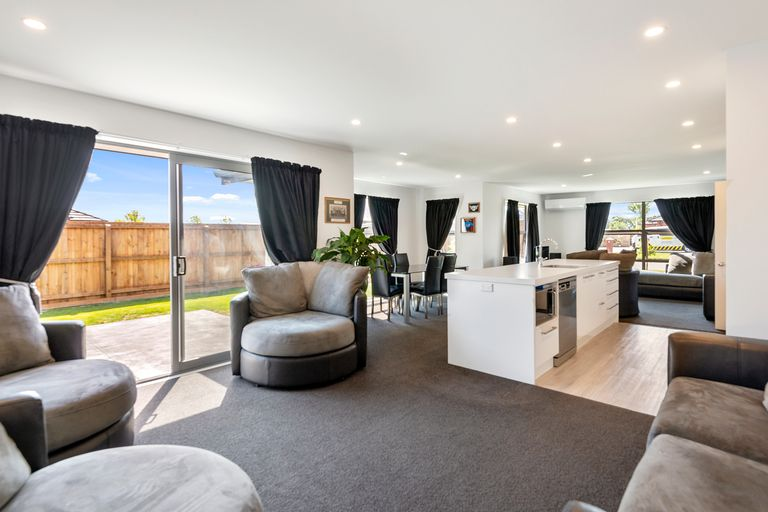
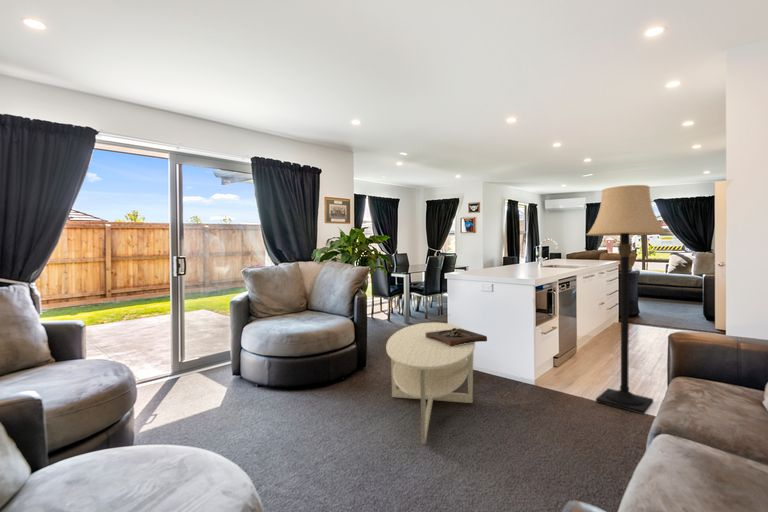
+ wooden tray (455, 333)
+ coffee table (431, 369)
+ lamp (624, 295)
